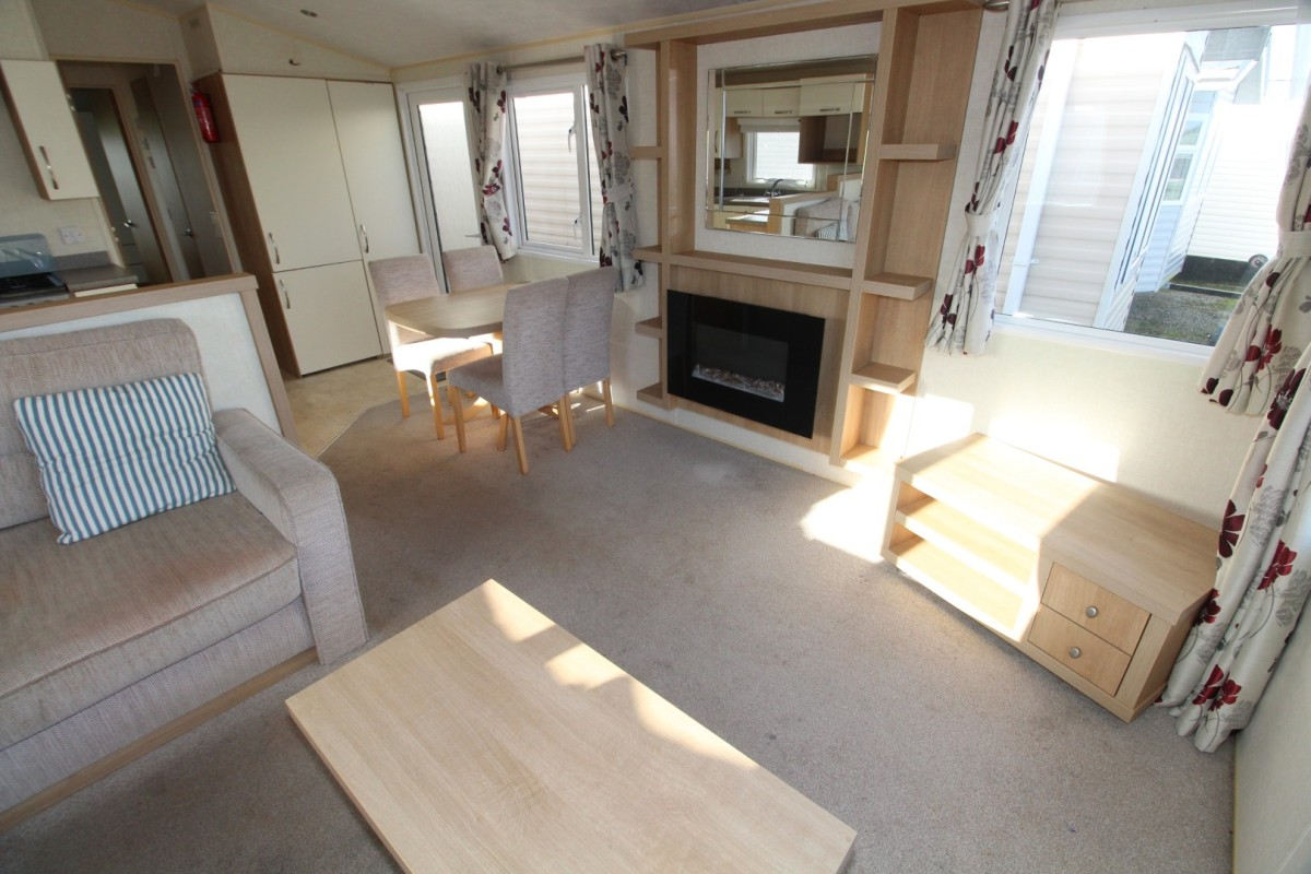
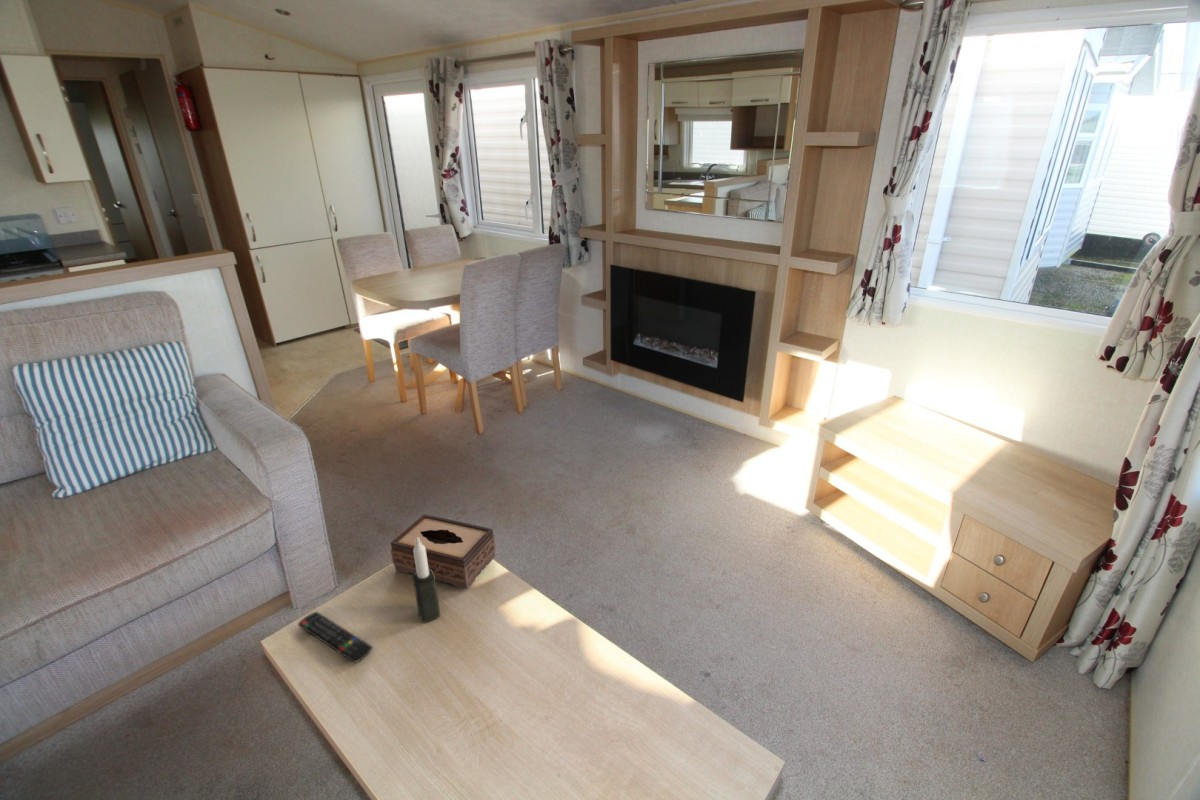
+ tissue box (444, 549)
+ candle (423, 577)
+ remote control (333, 636)
